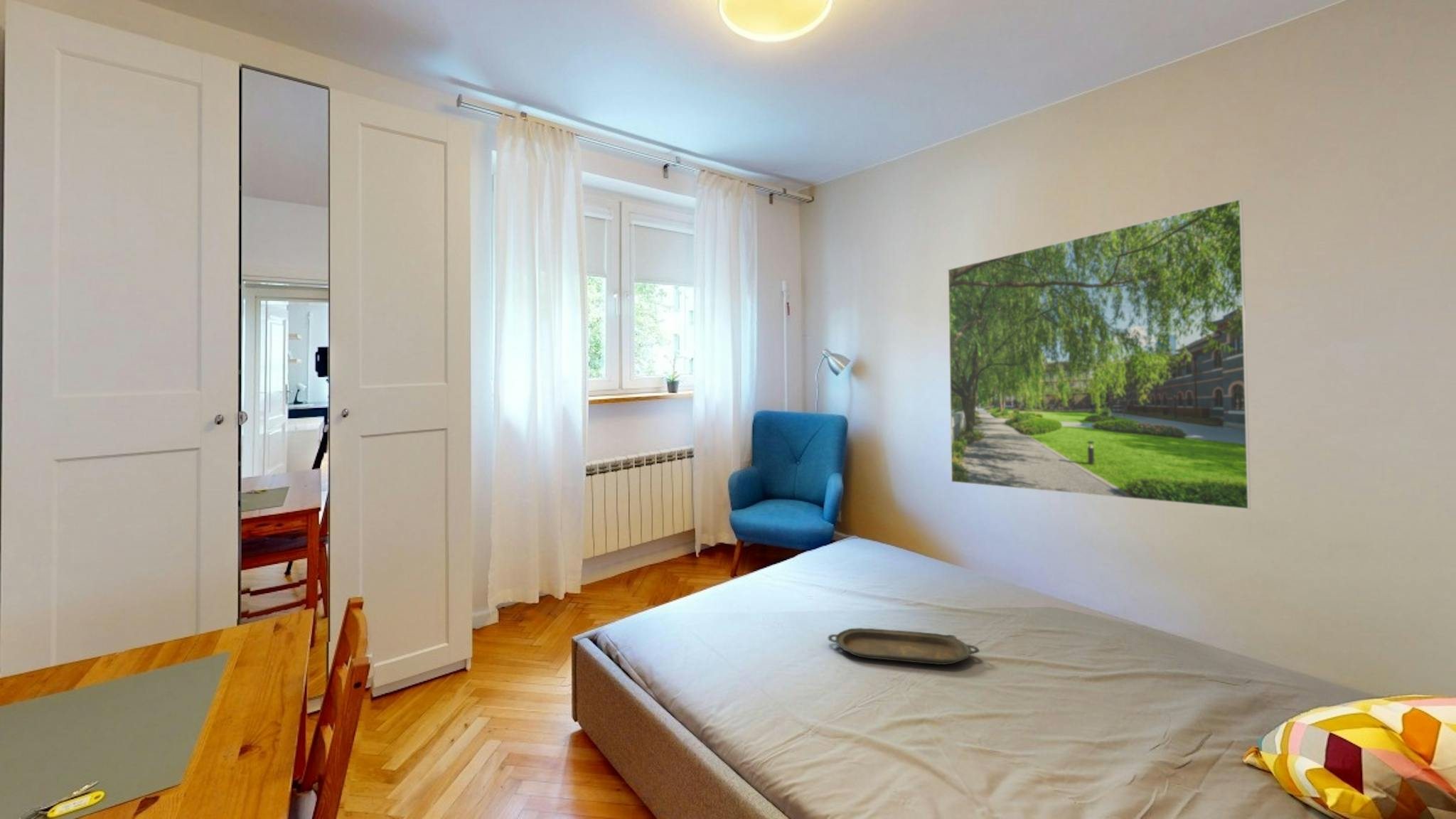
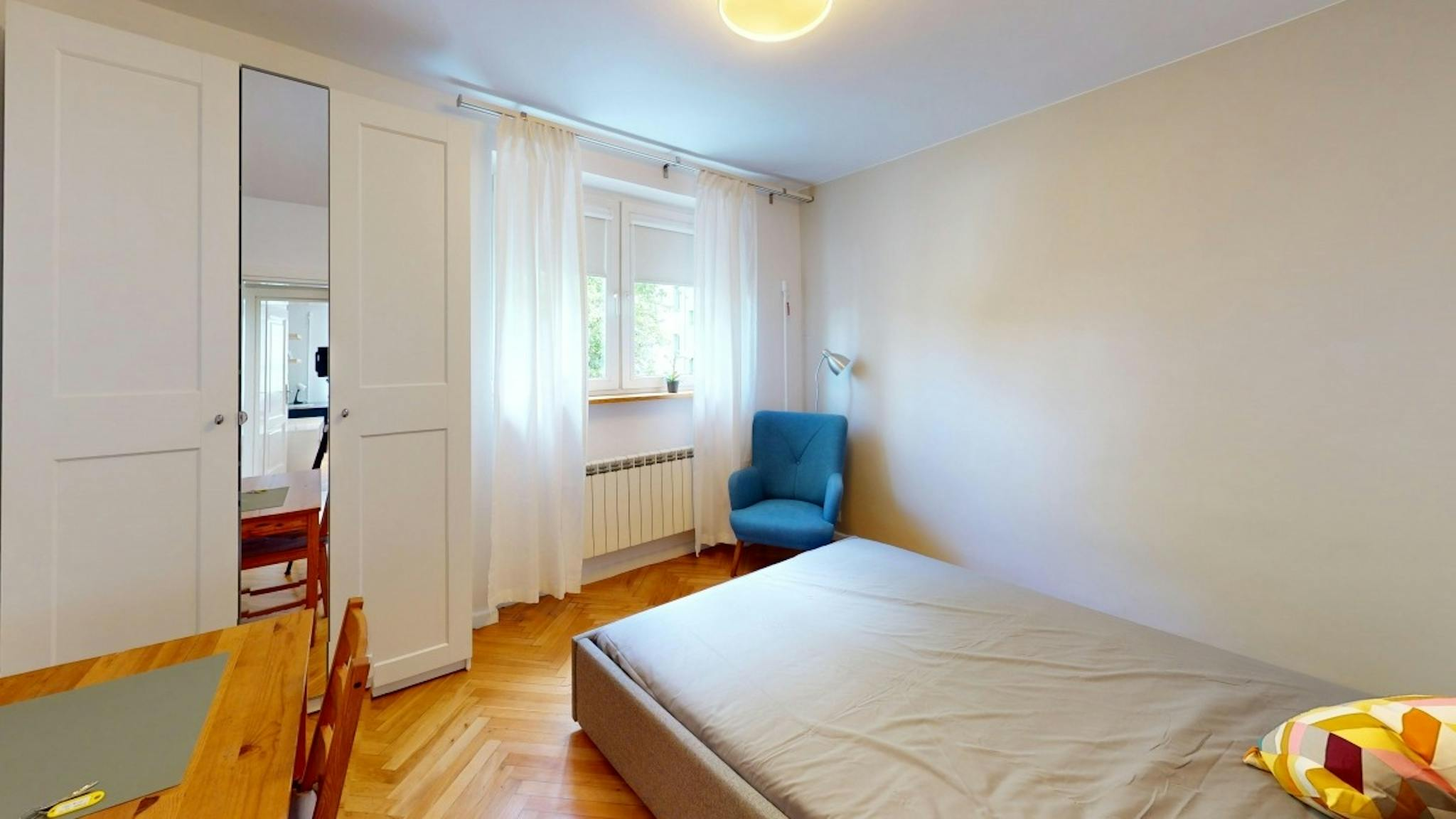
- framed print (1071, 366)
- serving tray (901, 647)
